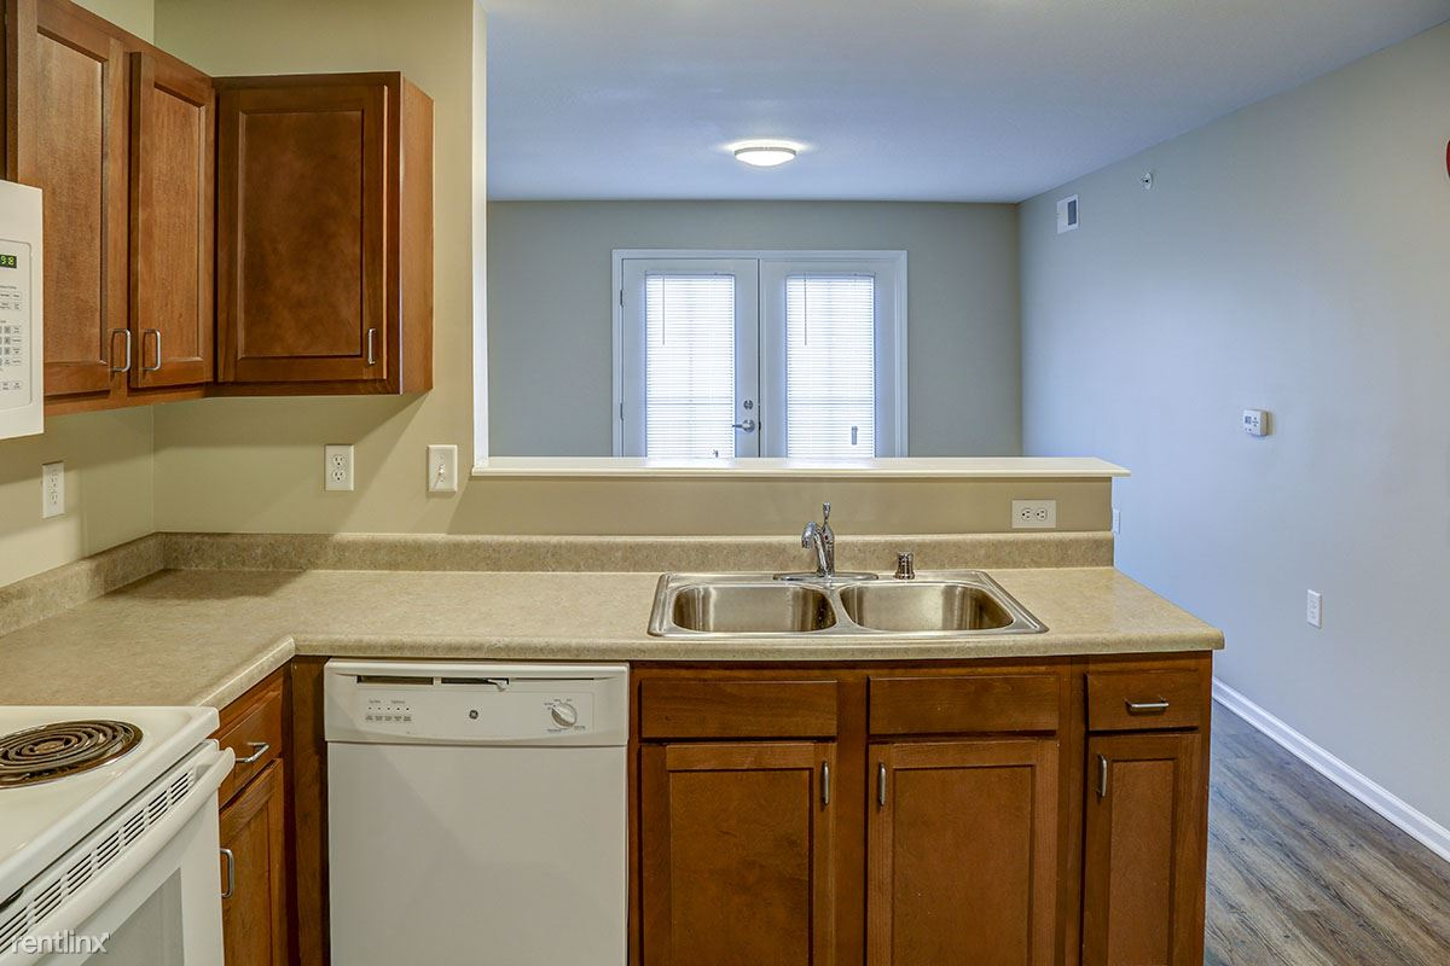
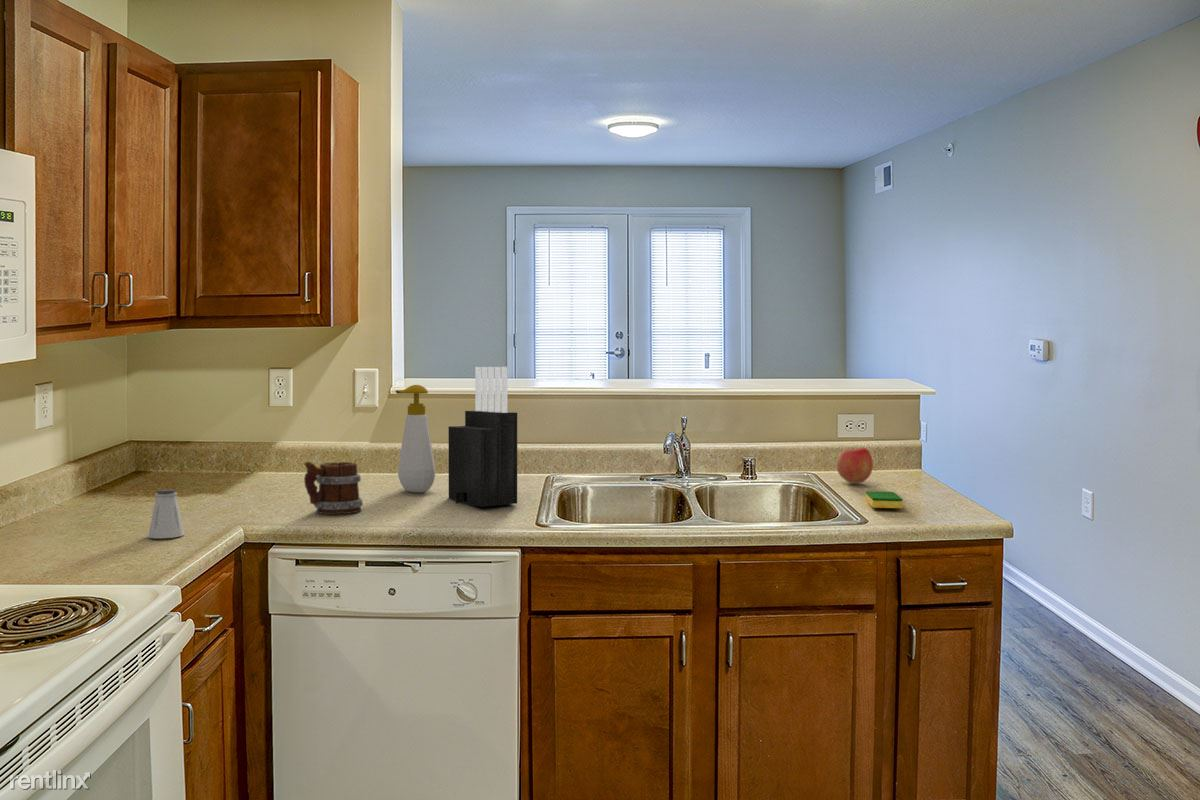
+ soap bottle (413, 438)
+ mug (333, 486)
+ knife block (478, 434)
+ apple (854, 465)
+ saltshaker (166, 512)
+ dish sponge (883, 499)
